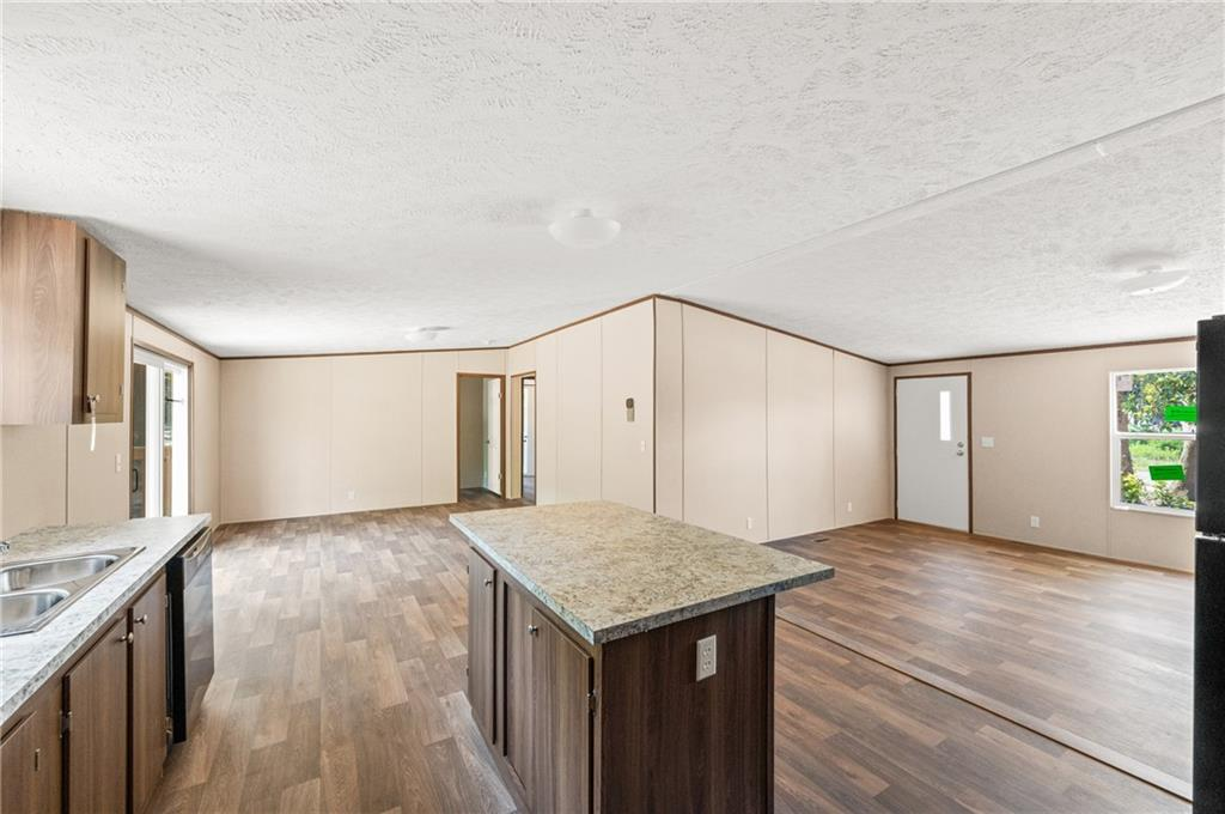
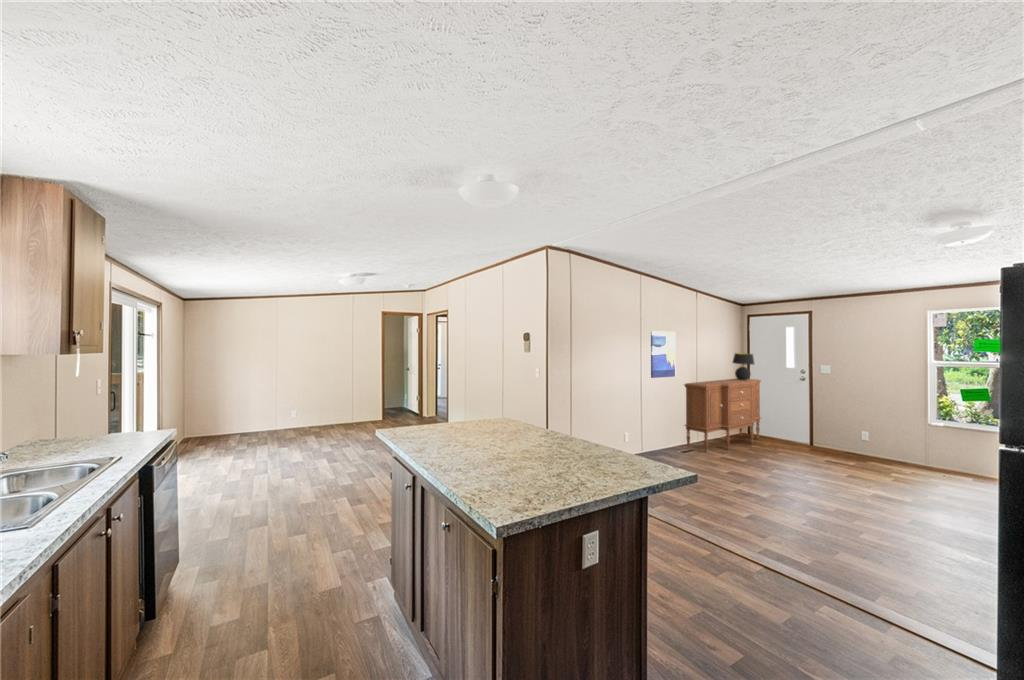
+ sideboard (727, 412)
+ table lamp (742, 367)
+ wall art (663, 354)
